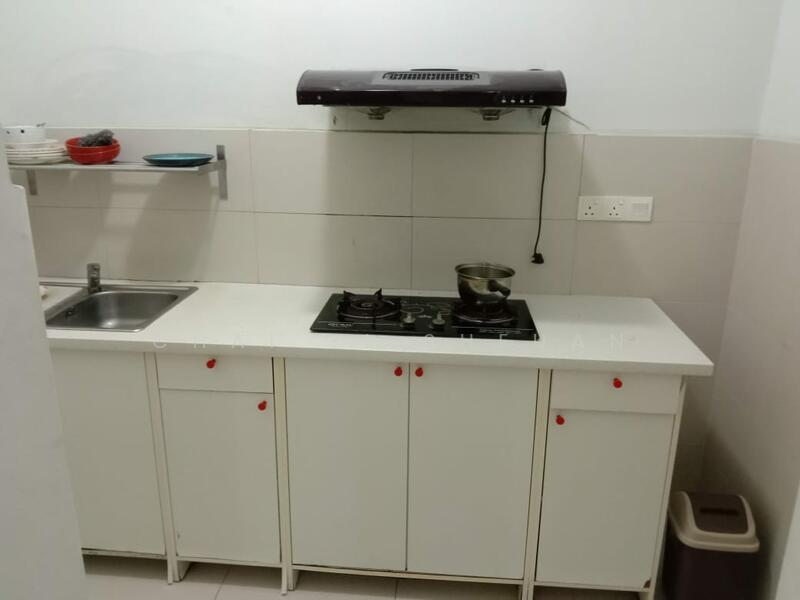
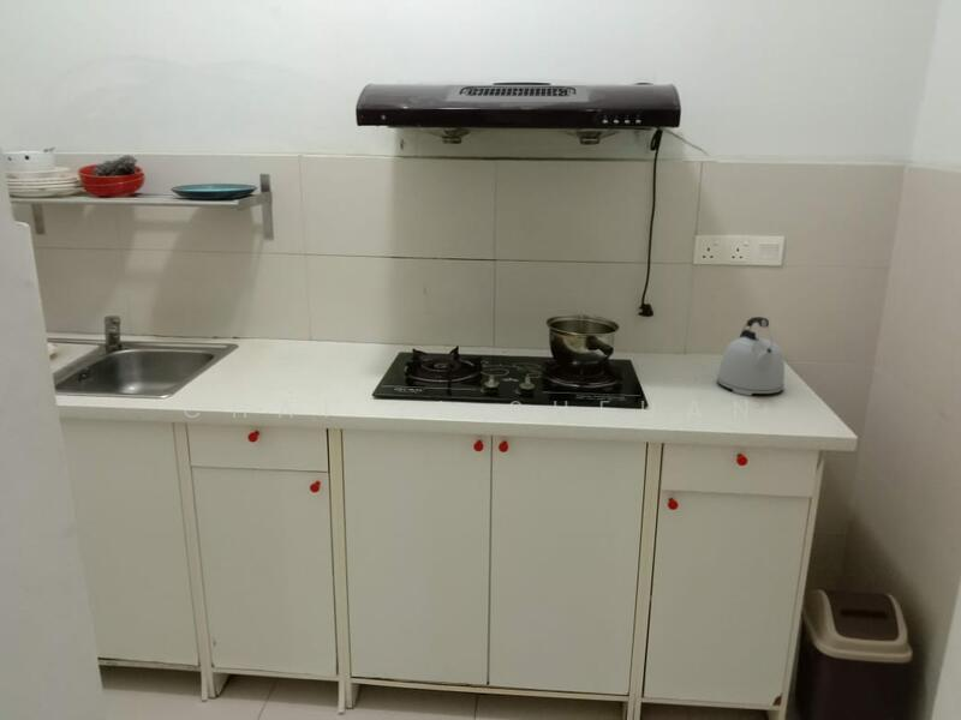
+ kettle (754, 350)
